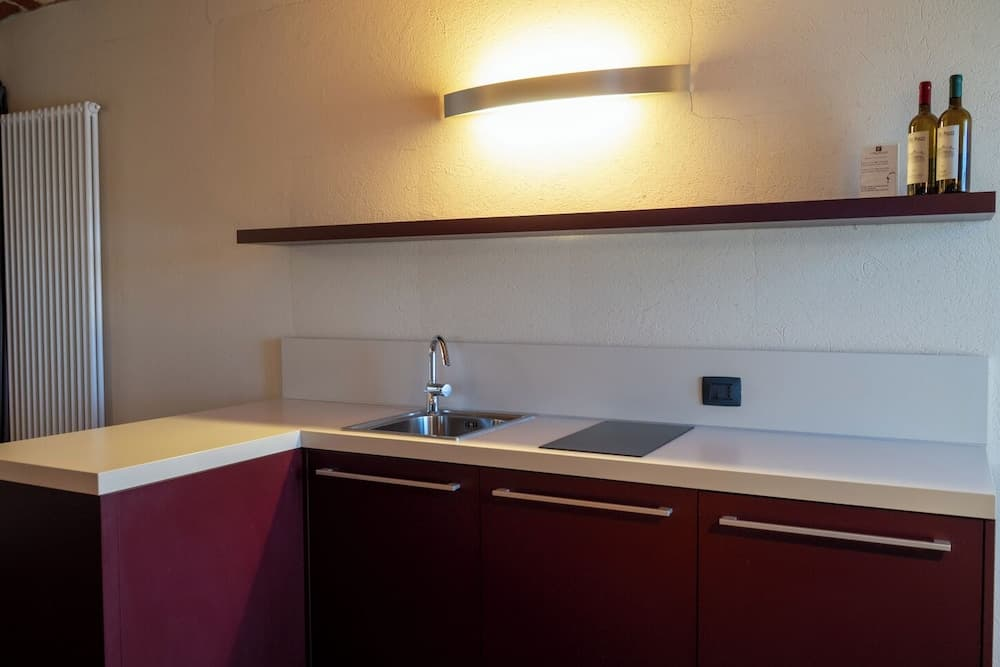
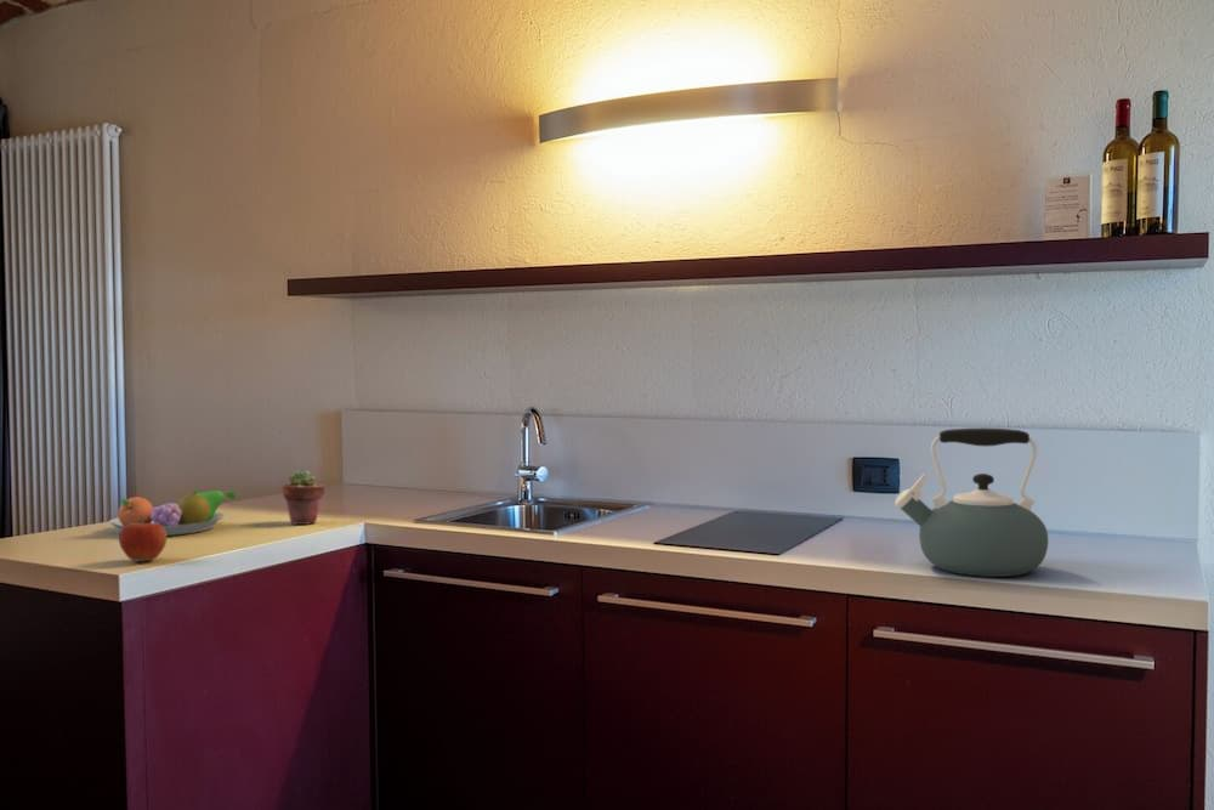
+ kettle (970, 498)
+ apple (143, 538)
+ potted succulent (304, 495)
+ fruit bowl (172, 508)
